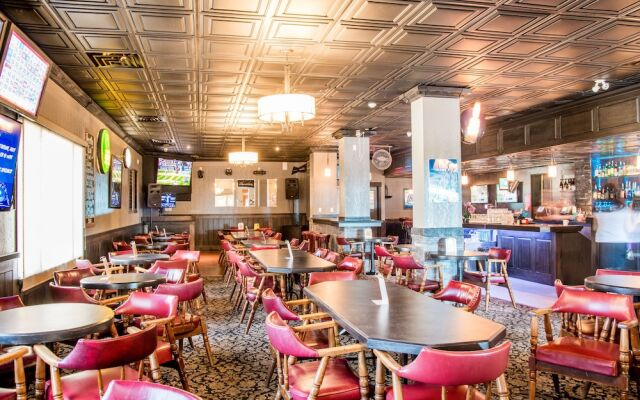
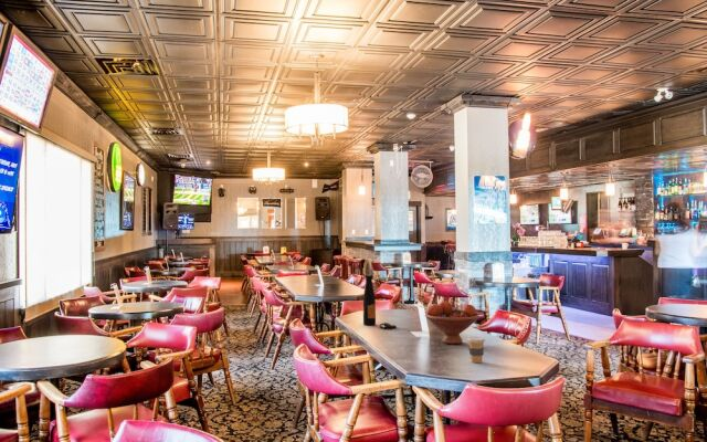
+ beer bottle (374, 301)
+ coffee cup (476, 349)
+ fruit bowl (452, 323)
